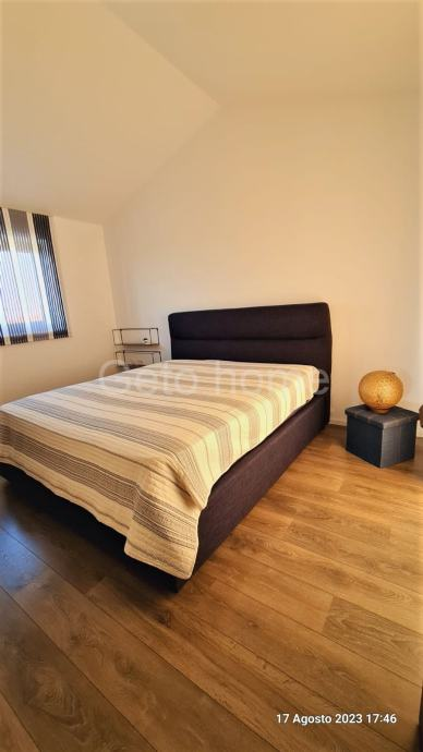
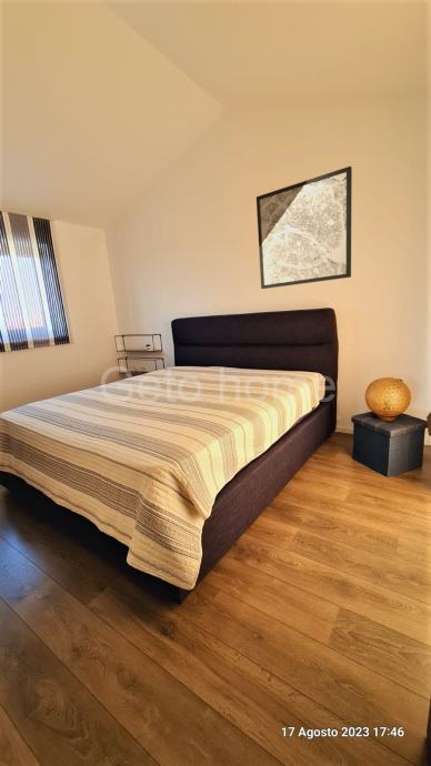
+ wall art (301, 234)
